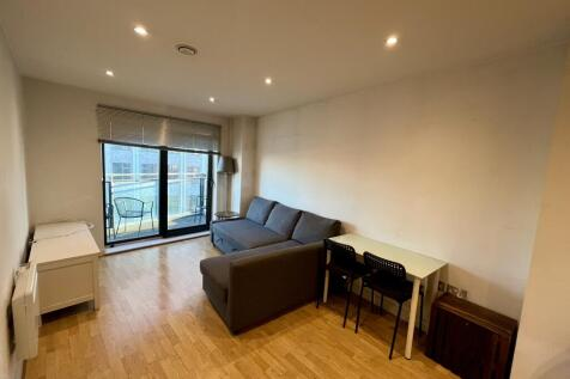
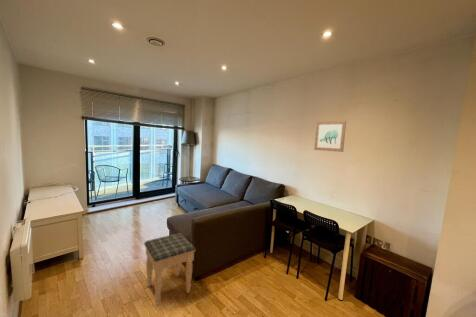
+ footstool (169, 265)
+ wall art (329, 136)
